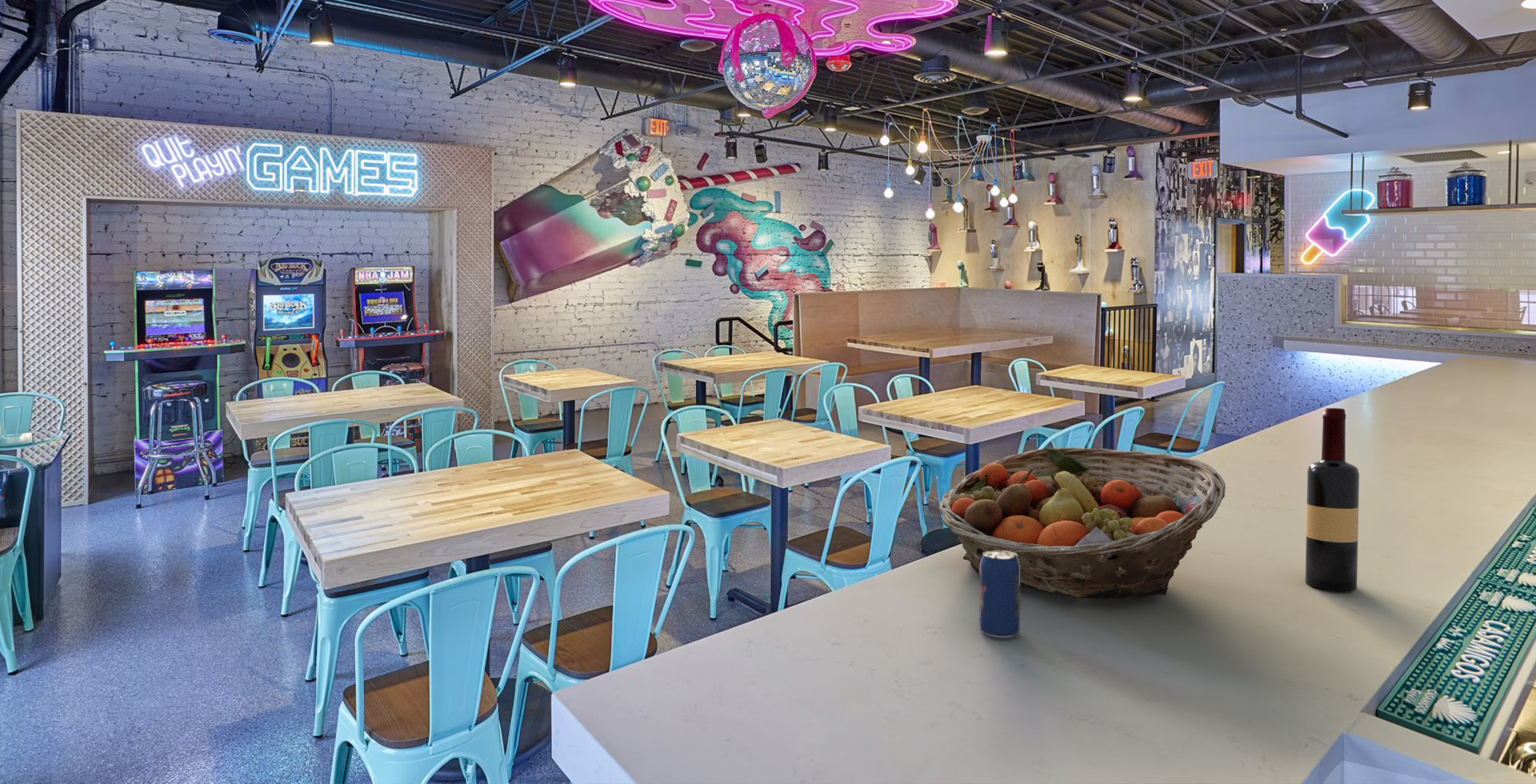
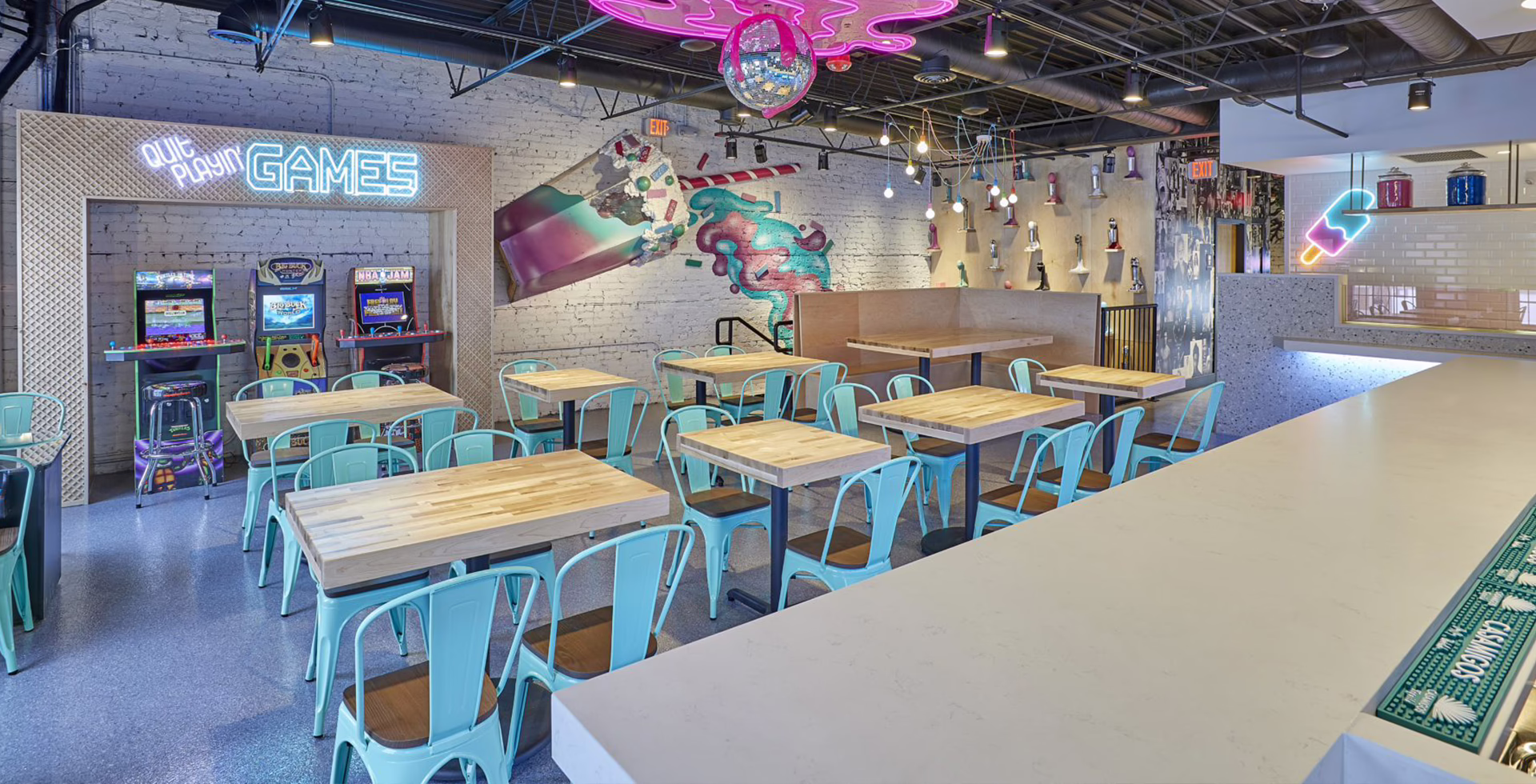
- fruit basket (1072, 514)
- wine bottle (1332, 497)
- beverage can (999, 592)
